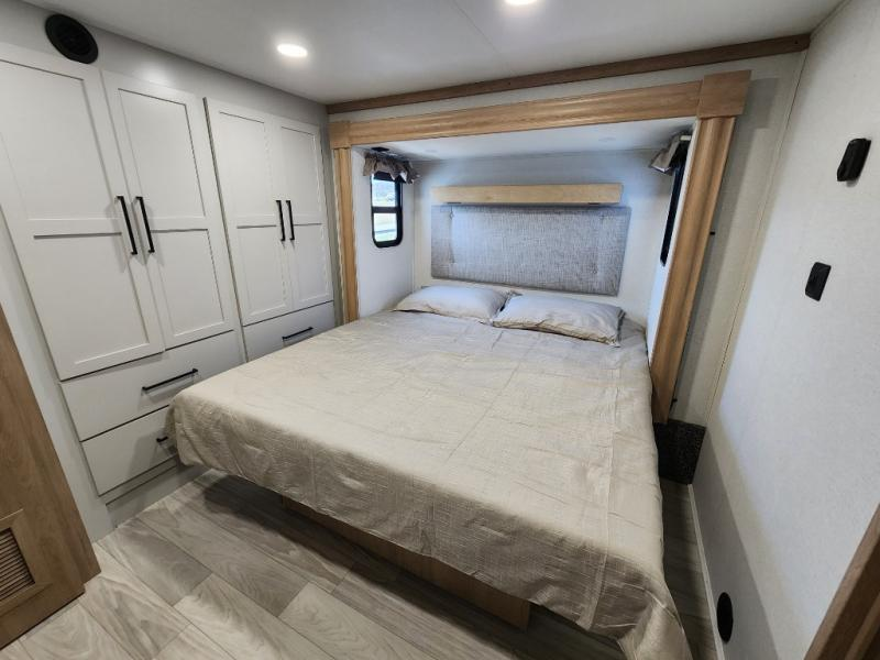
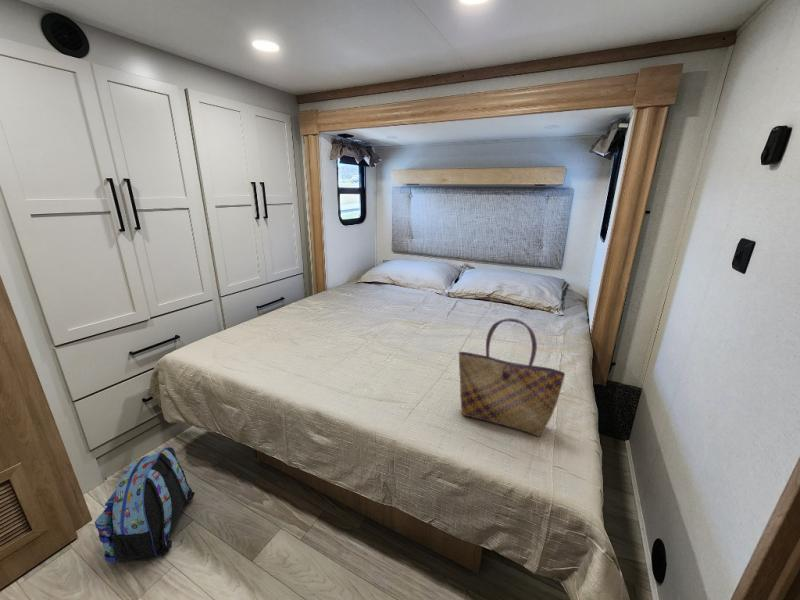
+ backpack (145, 497)
+ tote bag (507, 372)
